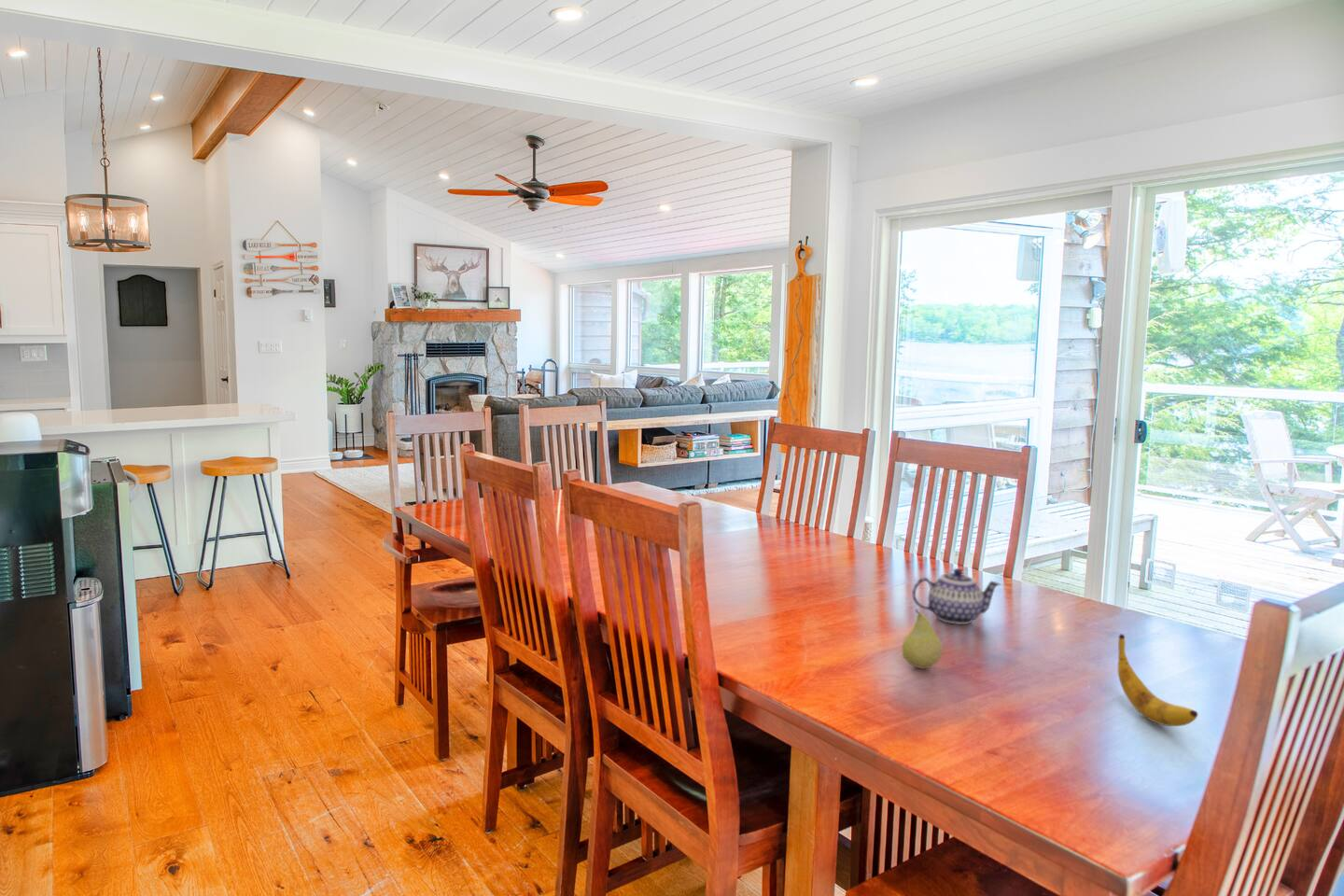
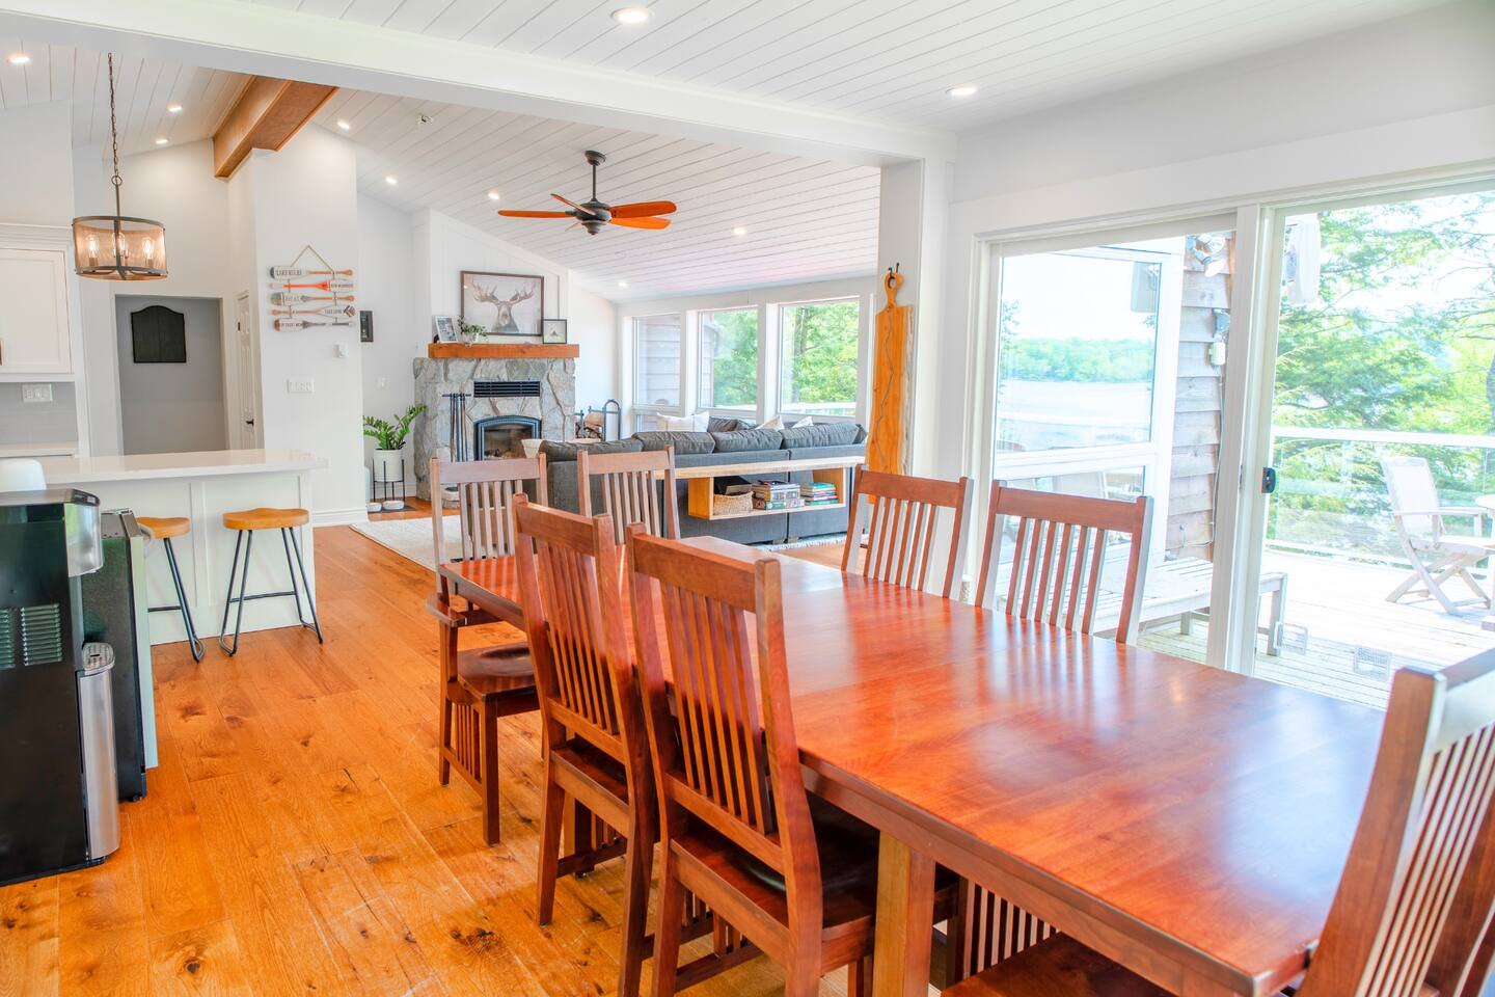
- banana (1149, 691)
- teapot (956, 594)
- fruit (921, 636)
